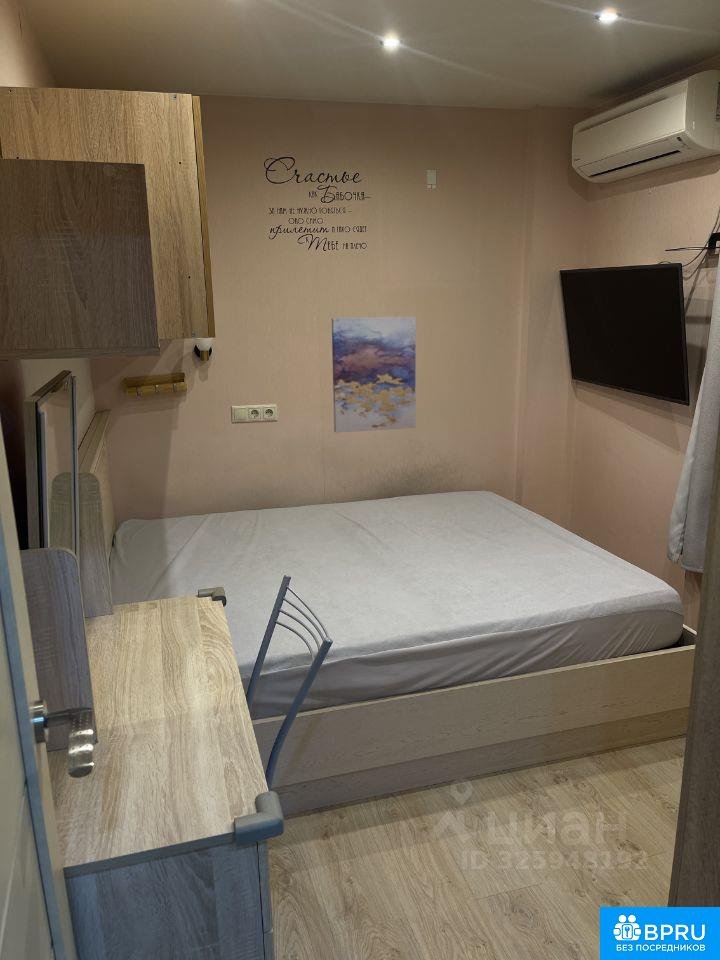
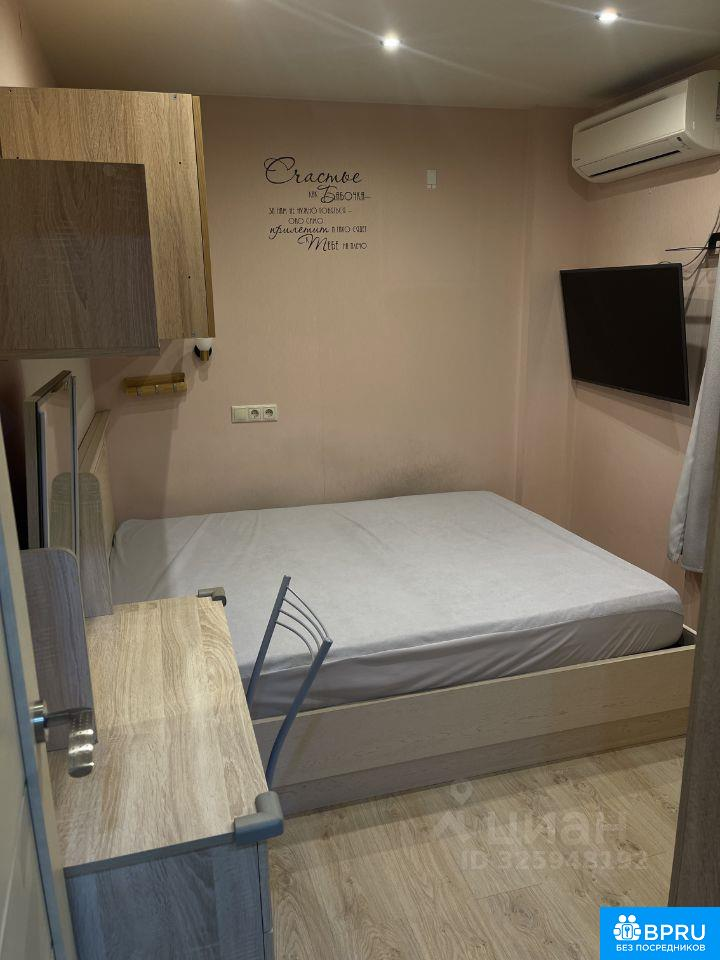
- wall art (374, 374)
